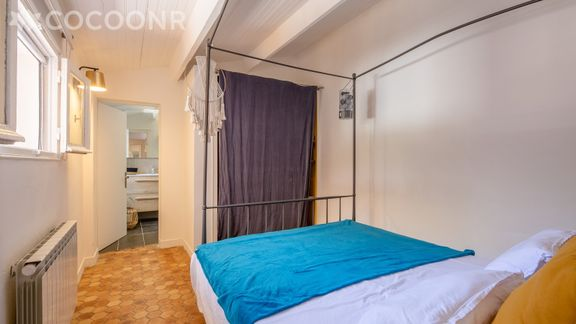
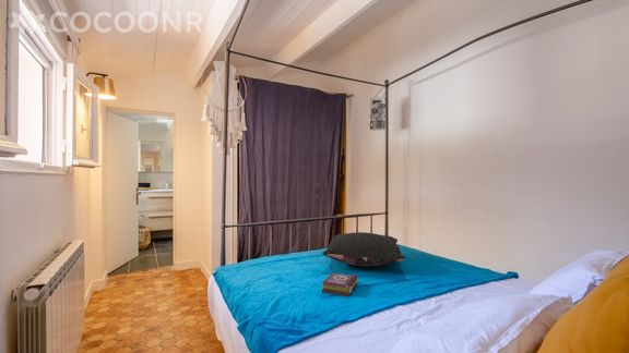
+ book (340, 282)
+ pillow (364, 246)
